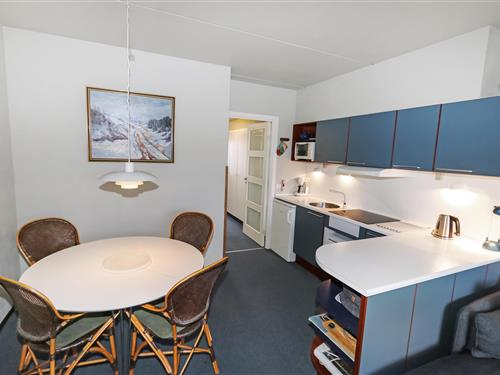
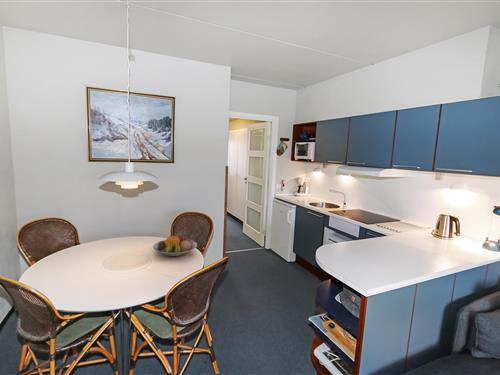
+ fruit bowl (175, 243)
